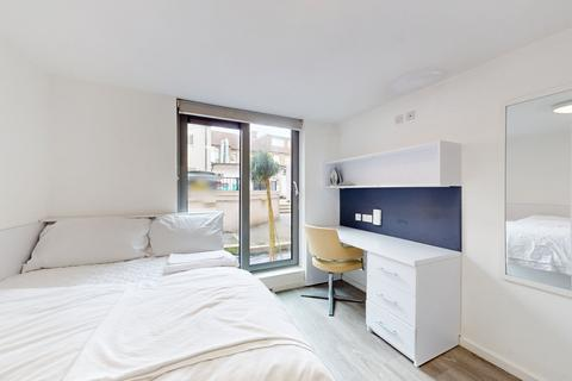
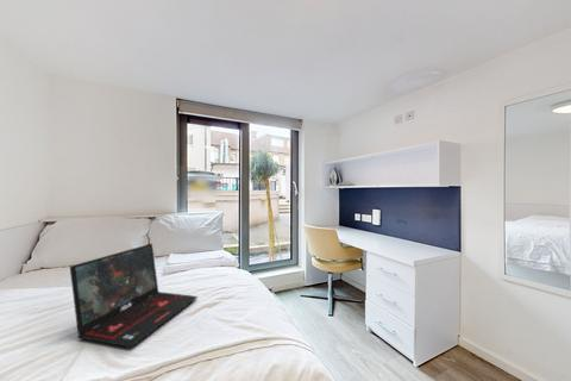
+ laptop (143, 285)
